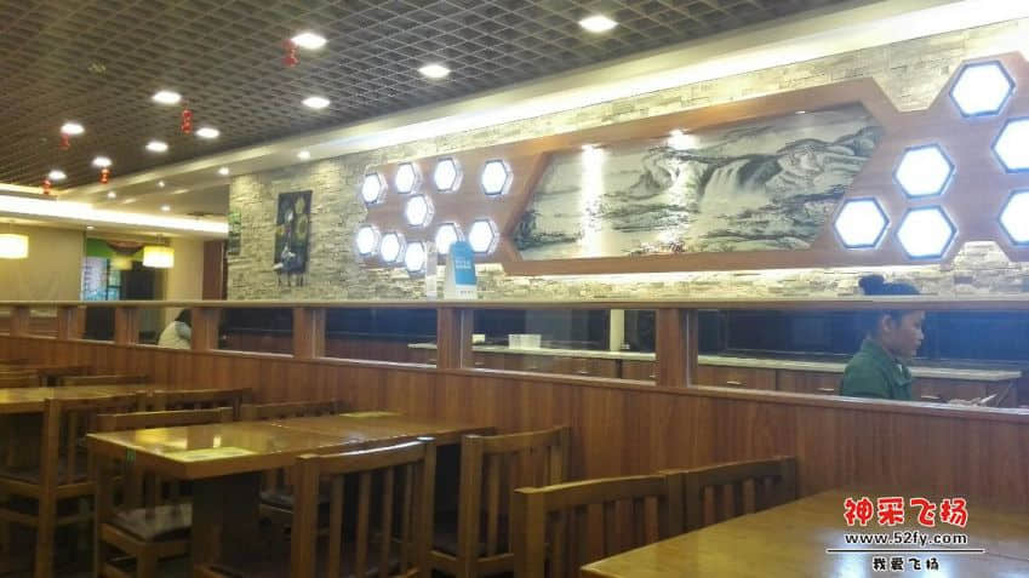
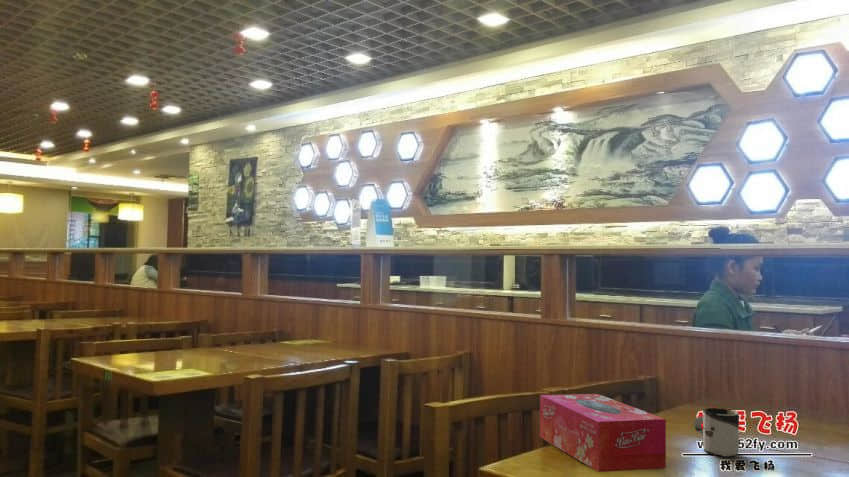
+ cup (715, 430)
+ tissue box (597, 428)
